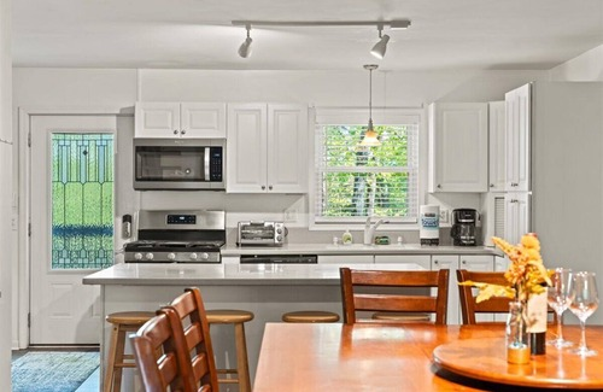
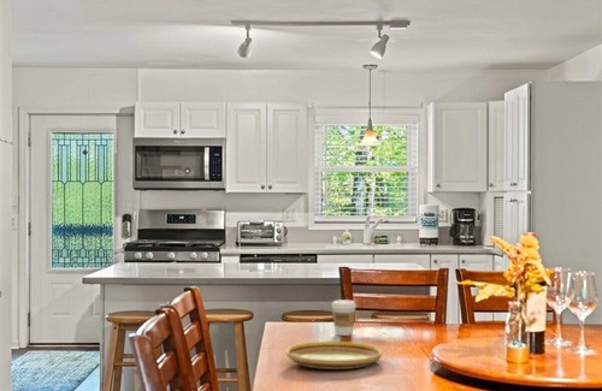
+ plate (334, 356)
+ coffee cup (343, 316)
